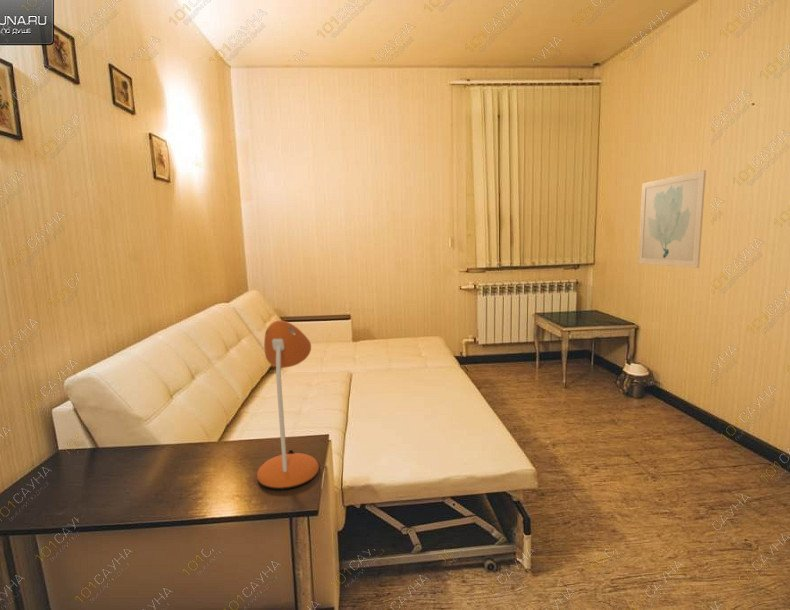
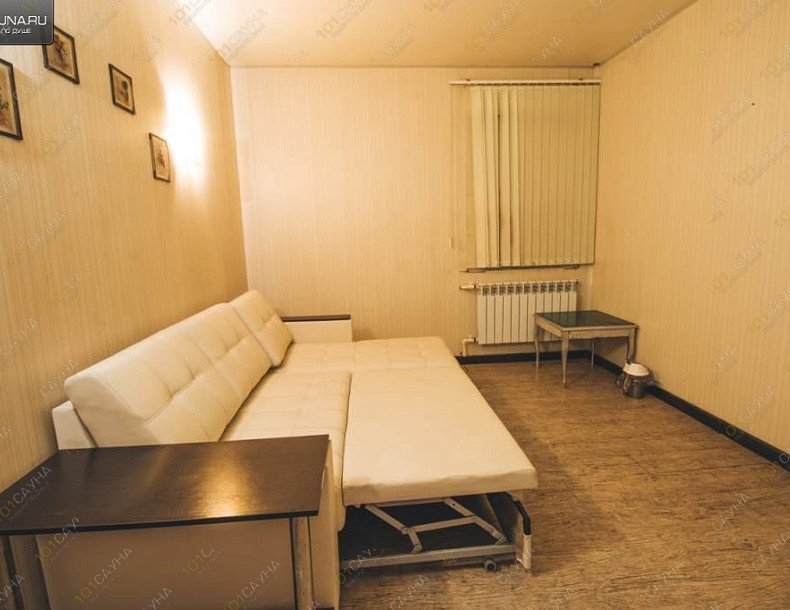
- desk lamp (281, 394)
- wall art (668, 222)
